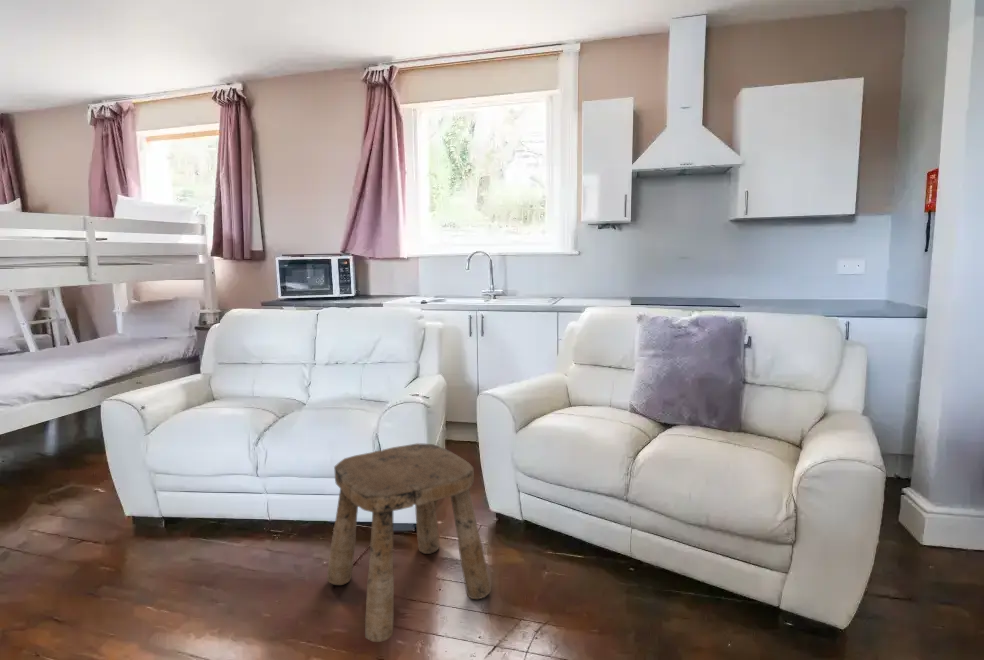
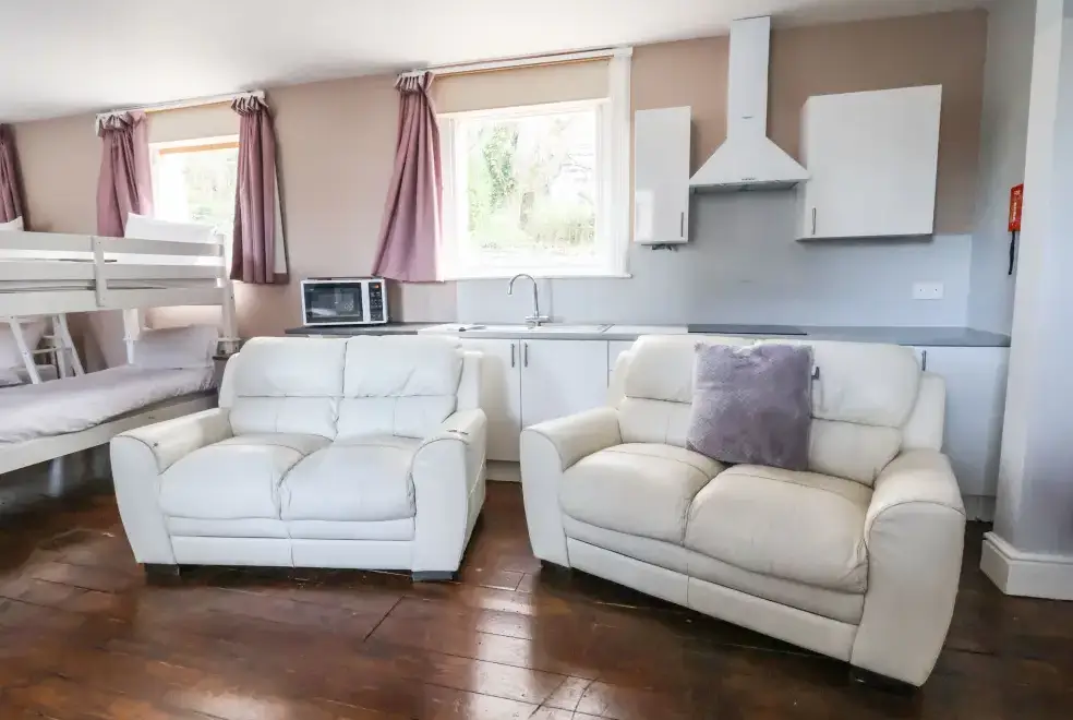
- stool (416, 524)
